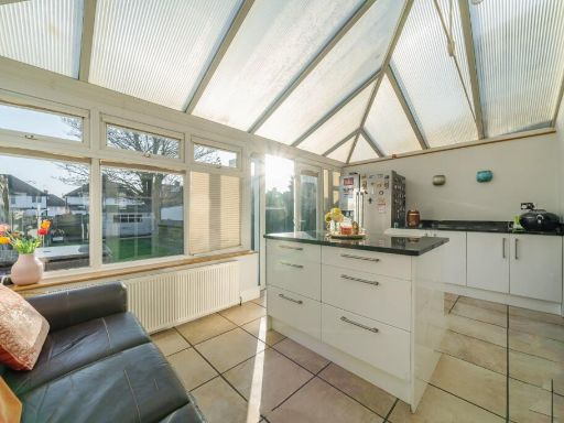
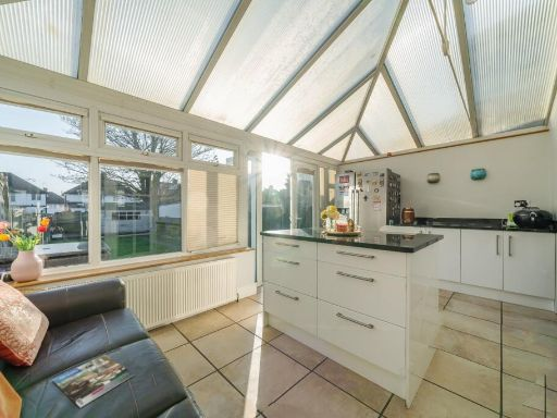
+ magazine (94, 377)
